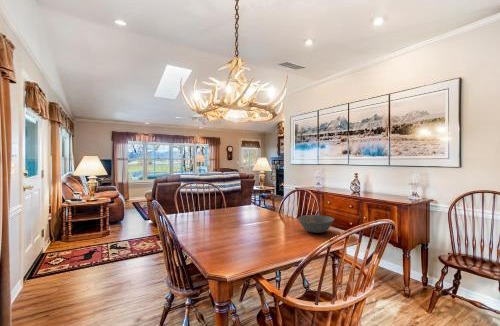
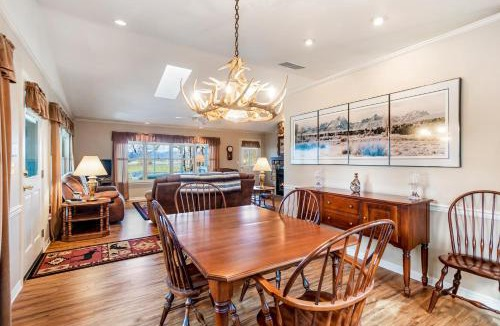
- bowl (315, 224)
